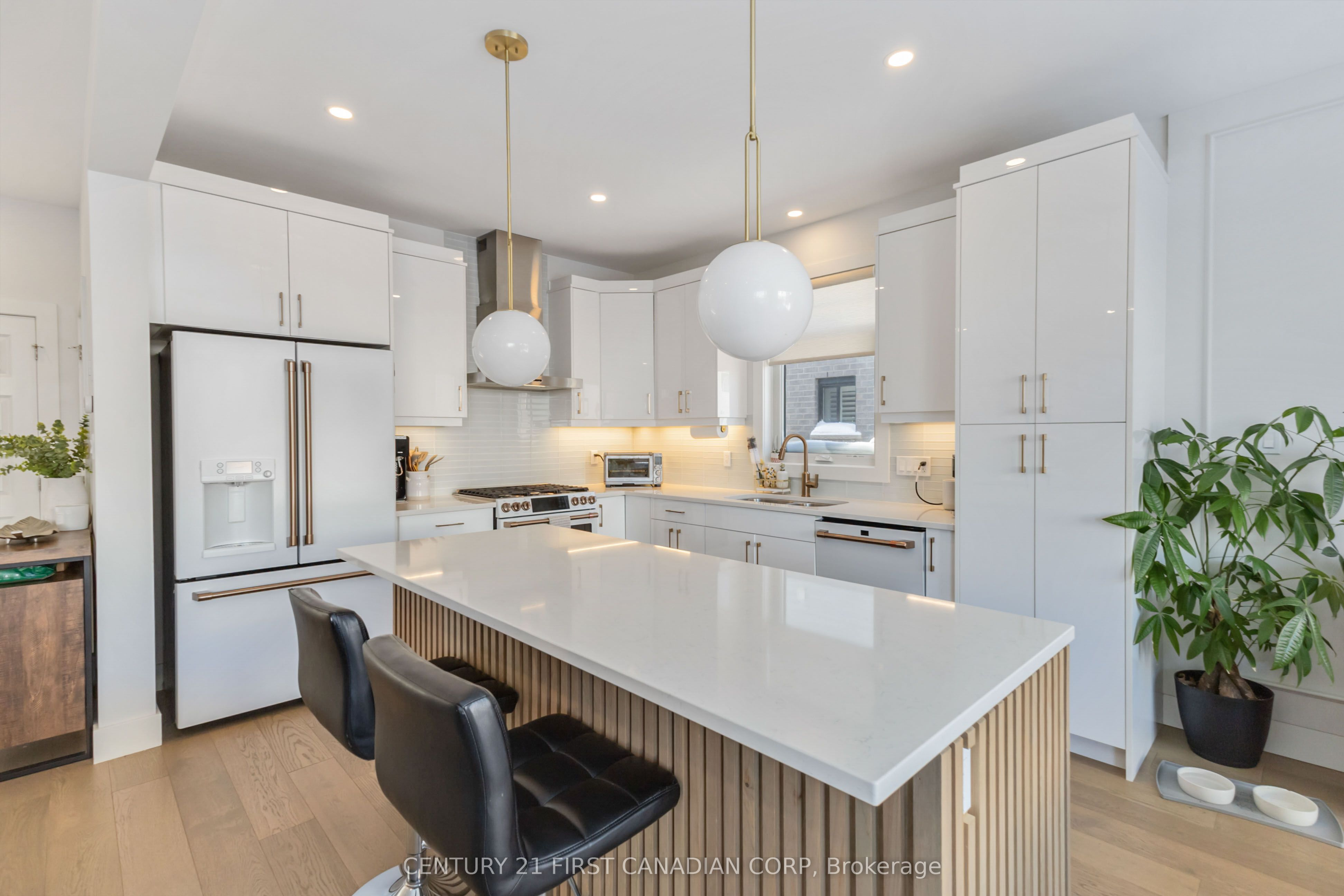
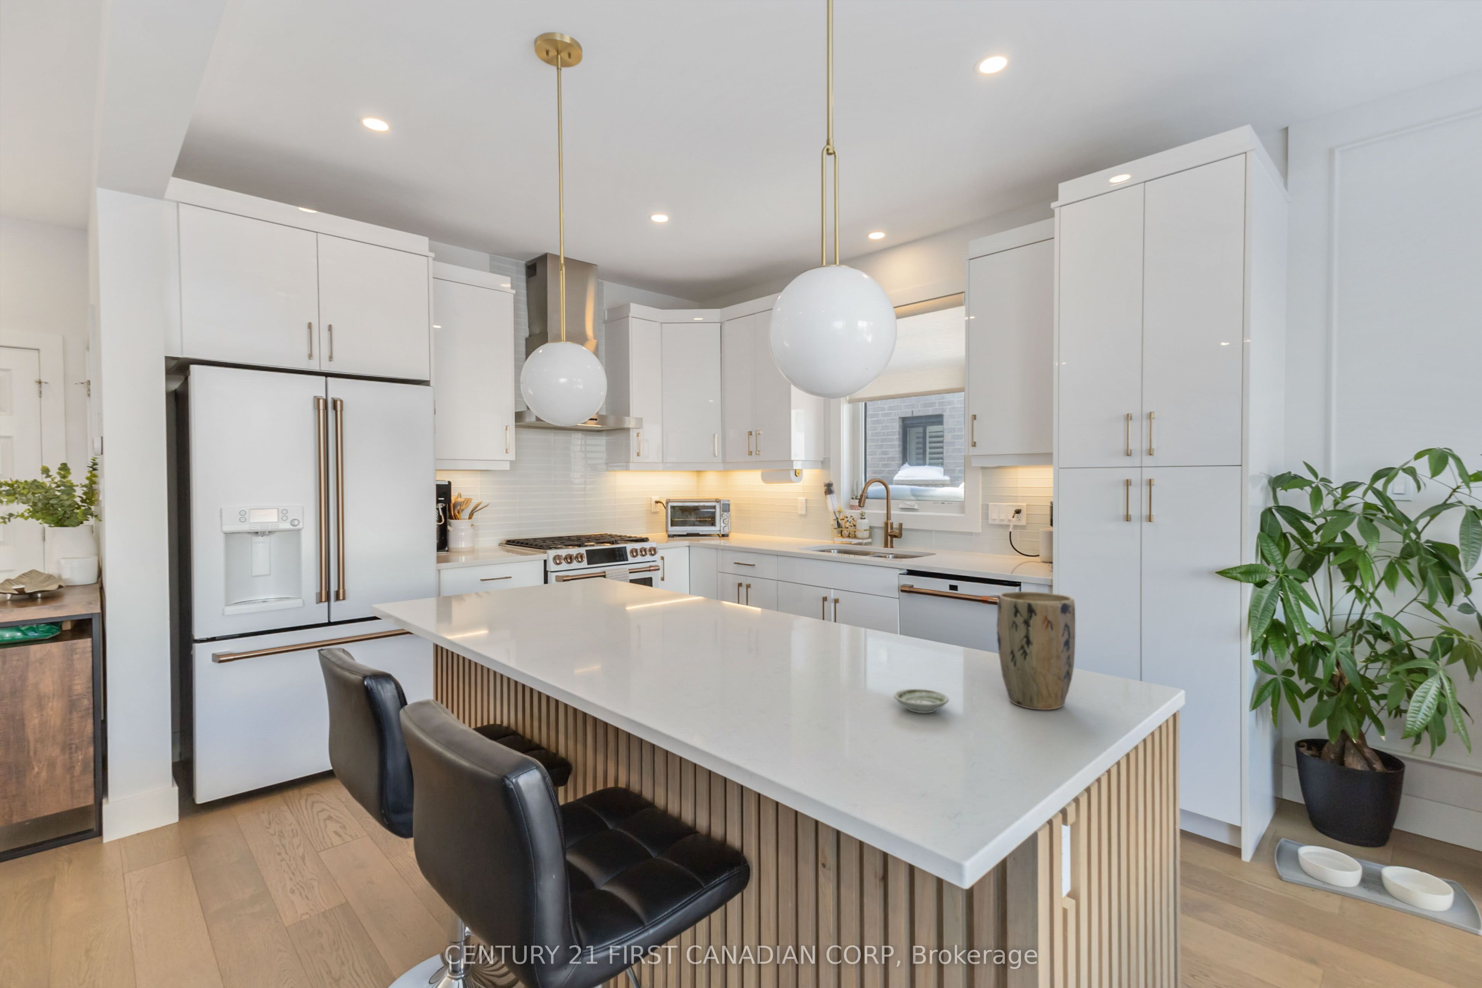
+ saucer (921, 702)
+ plant pot (1035, 649)
